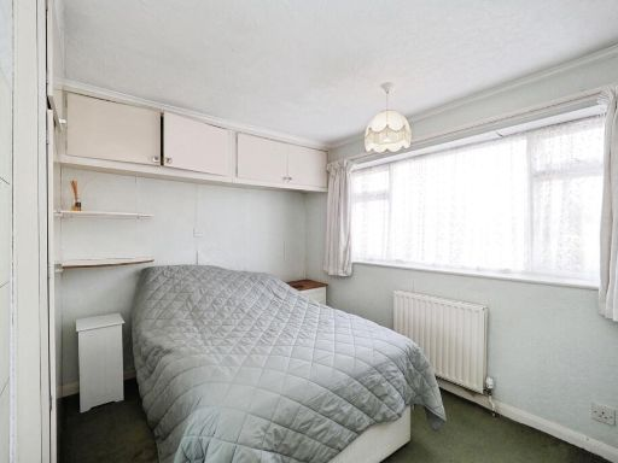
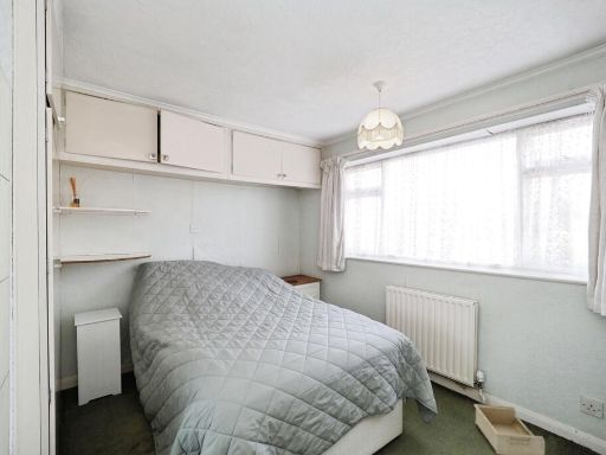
+ storage bin (507, 429)
